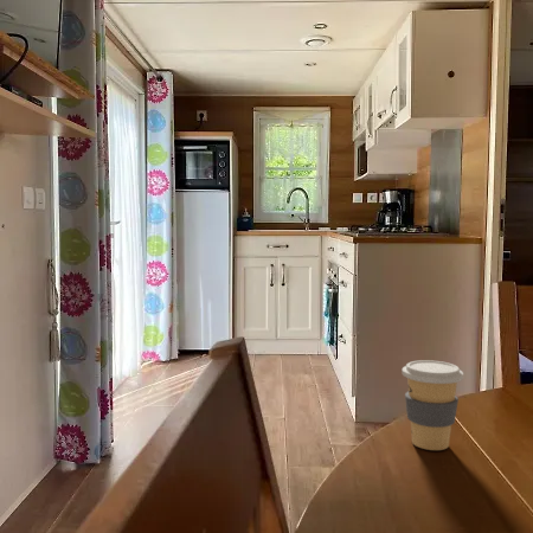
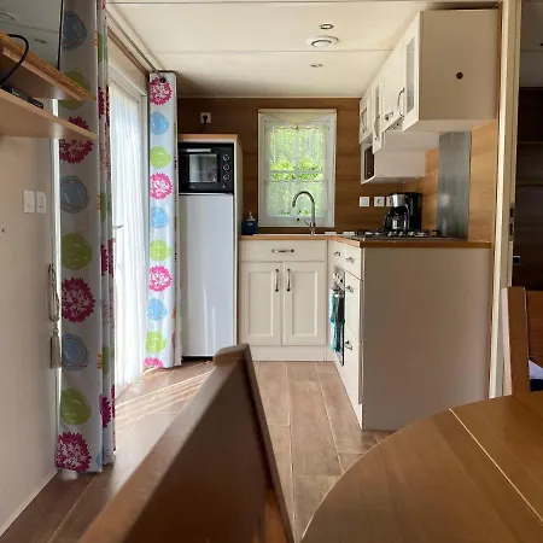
- coffee cup (431, 405)
